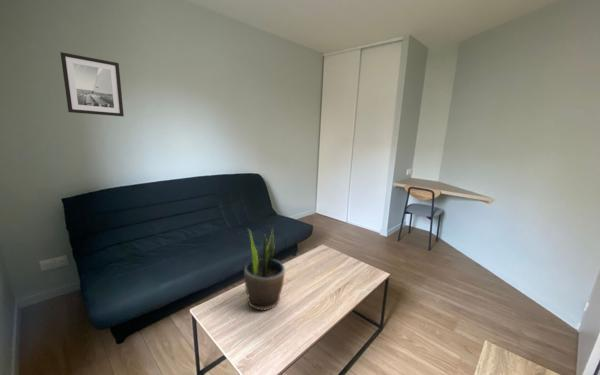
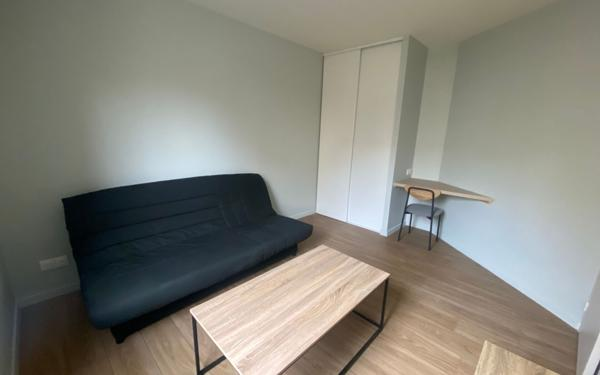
- wall art (94, 86)
- potted plant (264, 266)
